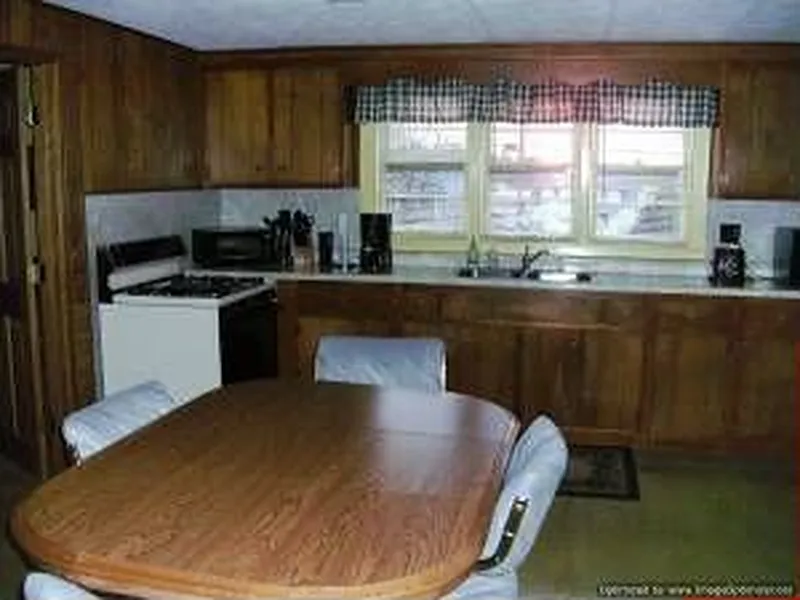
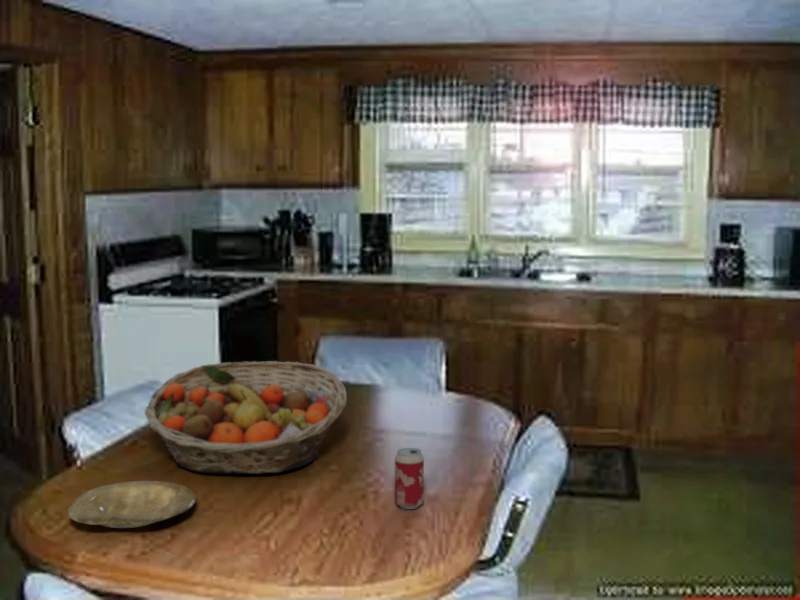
+ beverage can (409, 478)
+ fruit basket (247, 415)
+ plate (135, 507)
